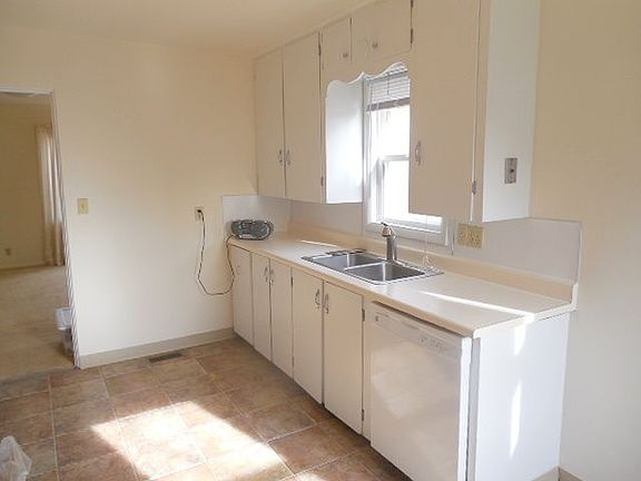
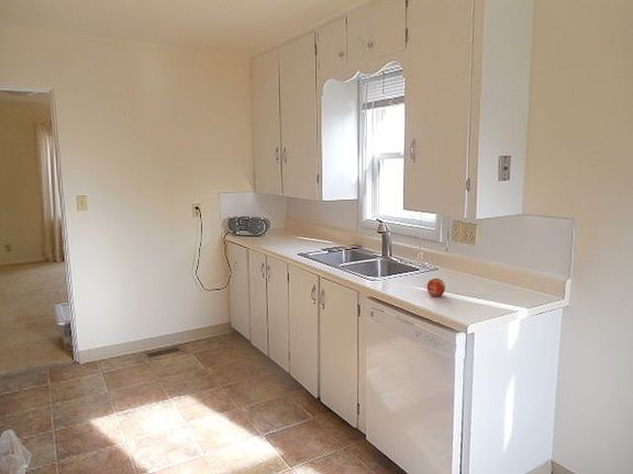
+ apple (435, 286)
